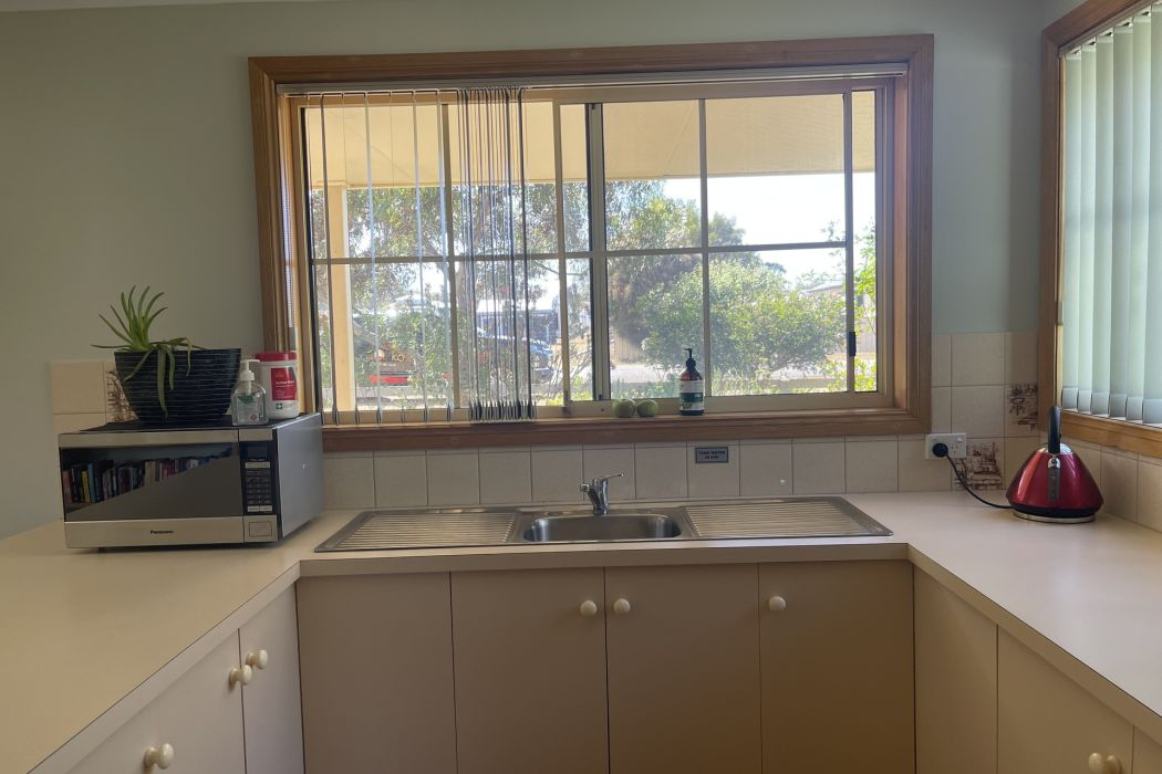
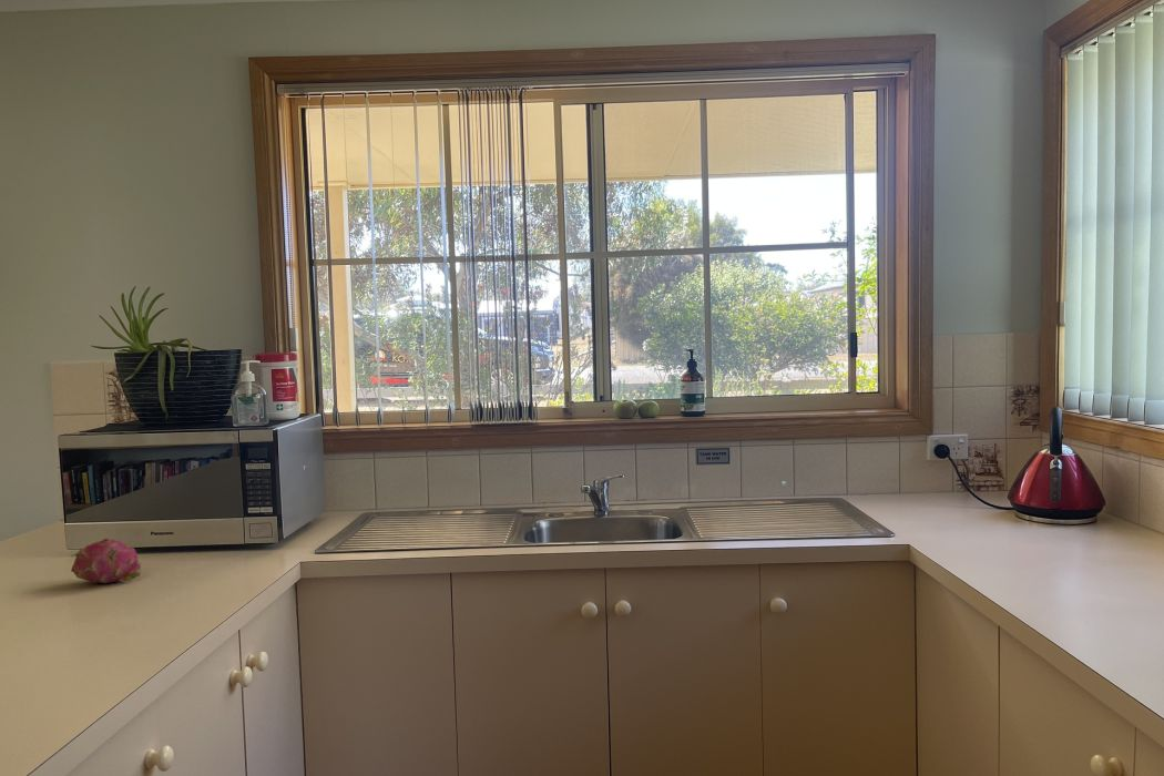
+ fruit (106, 560)
